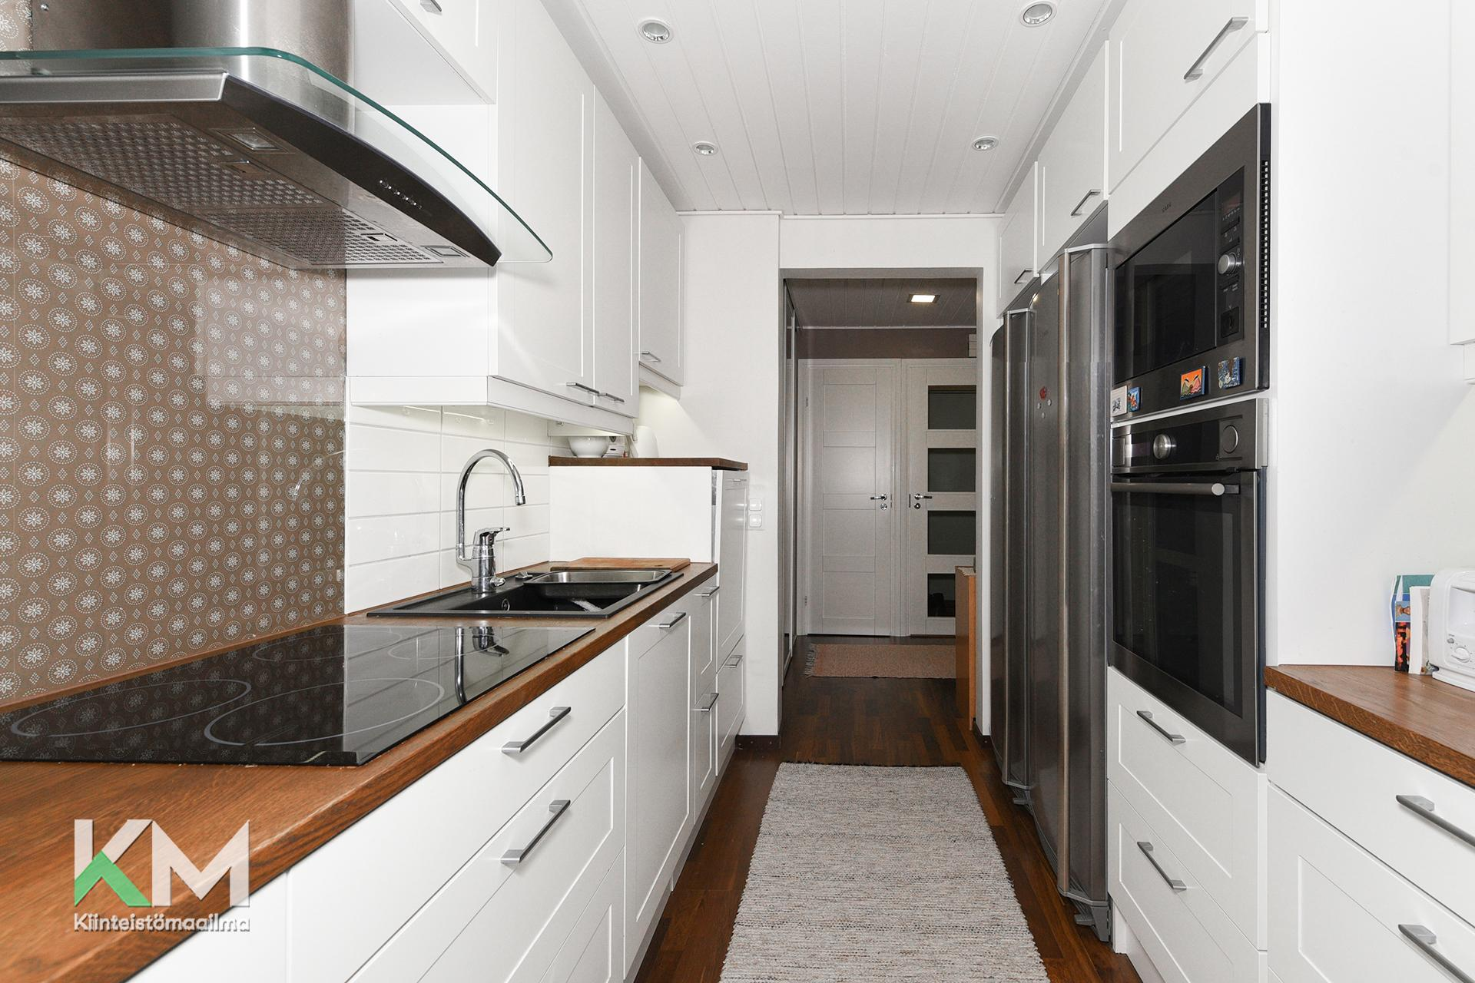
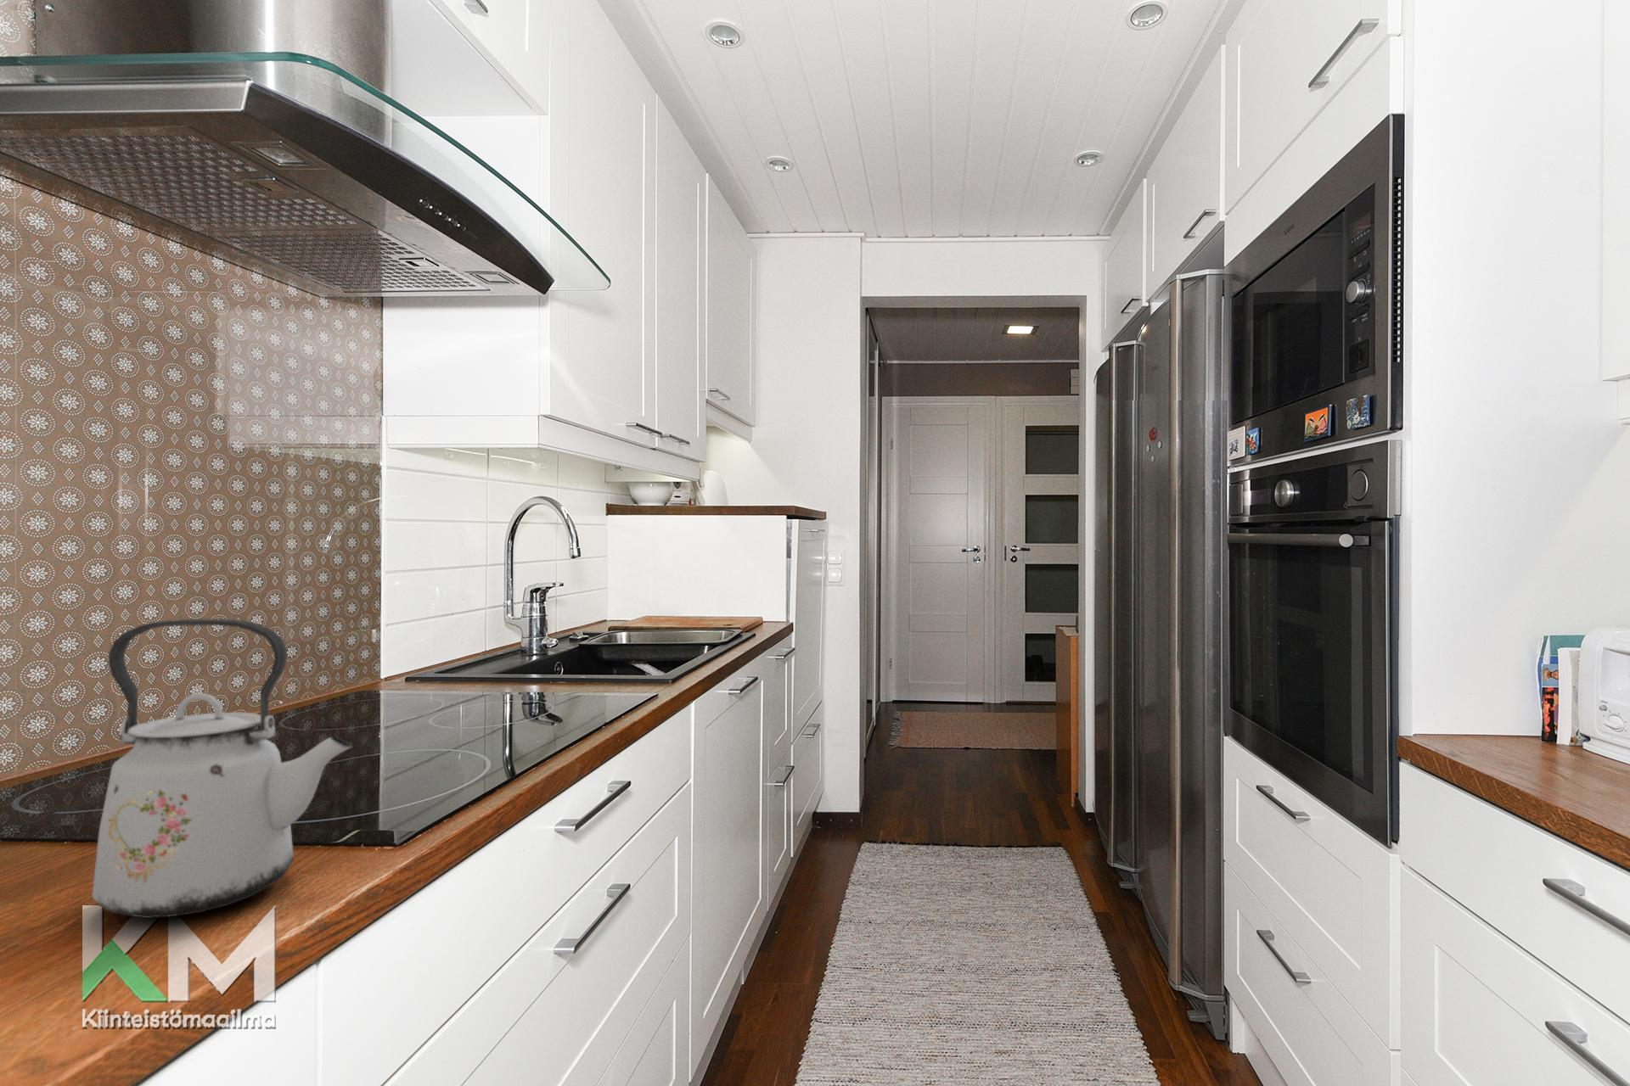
+ kettle (232, 756)
